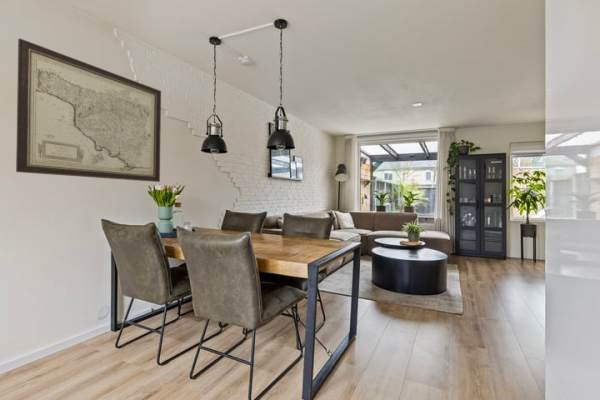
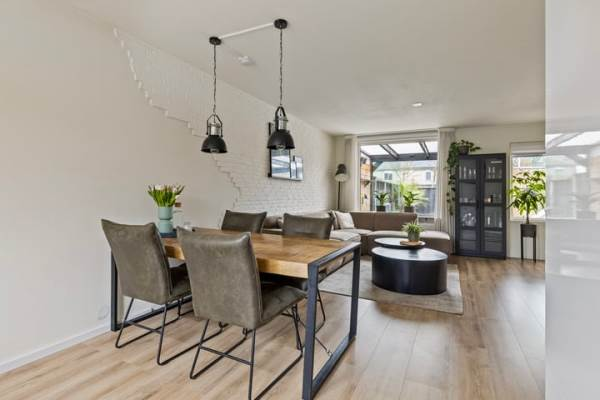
- wall art (102, 123)
